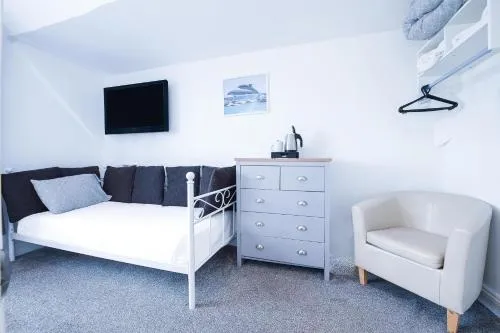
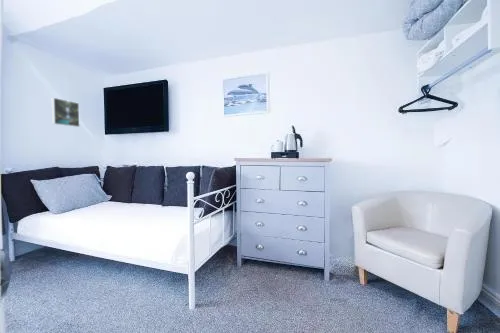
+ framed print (66, 113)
